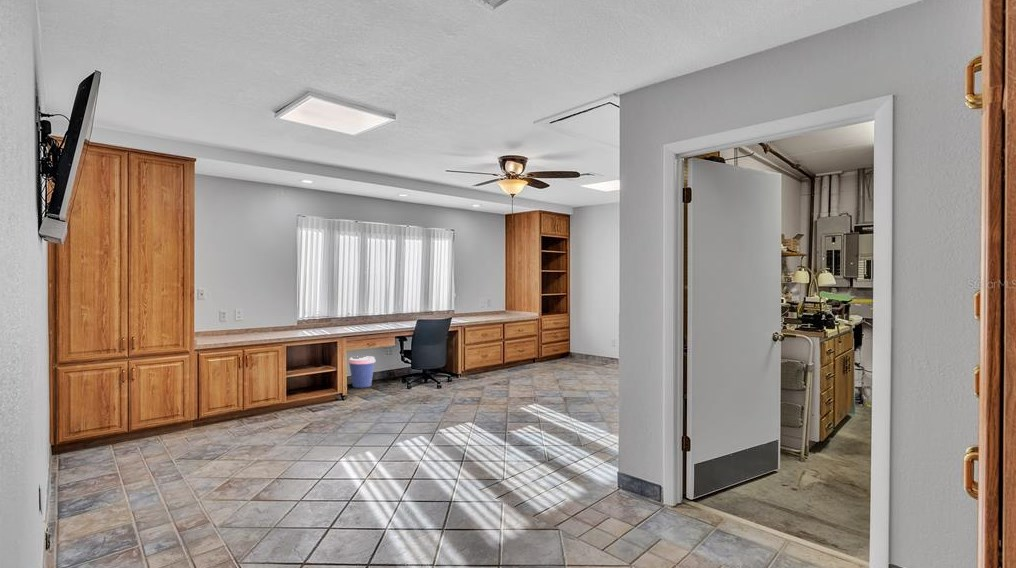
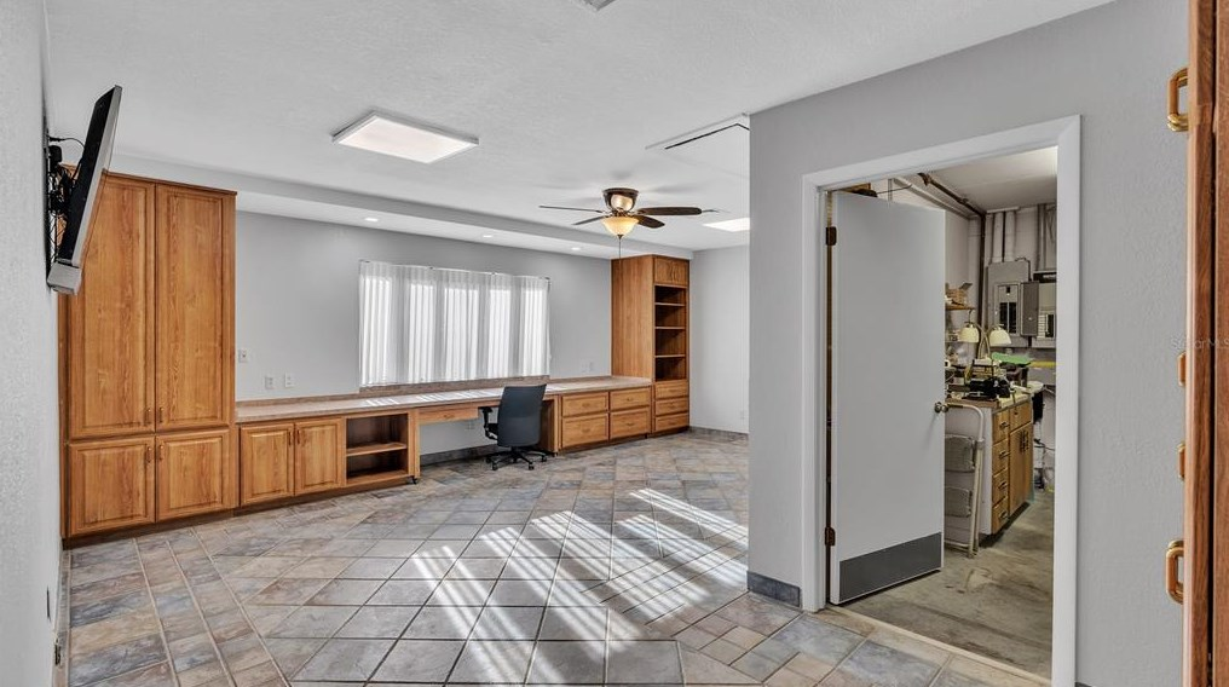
- coffee cup (362, 371)
